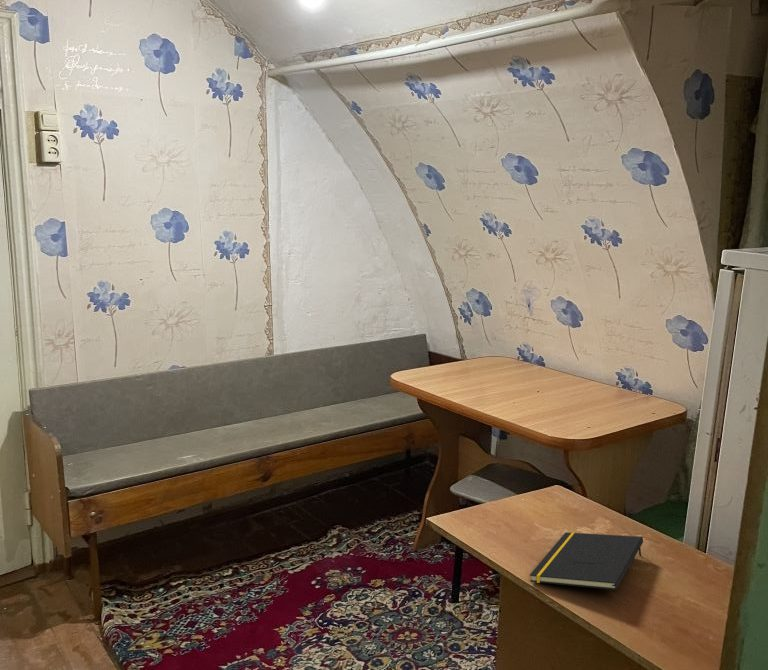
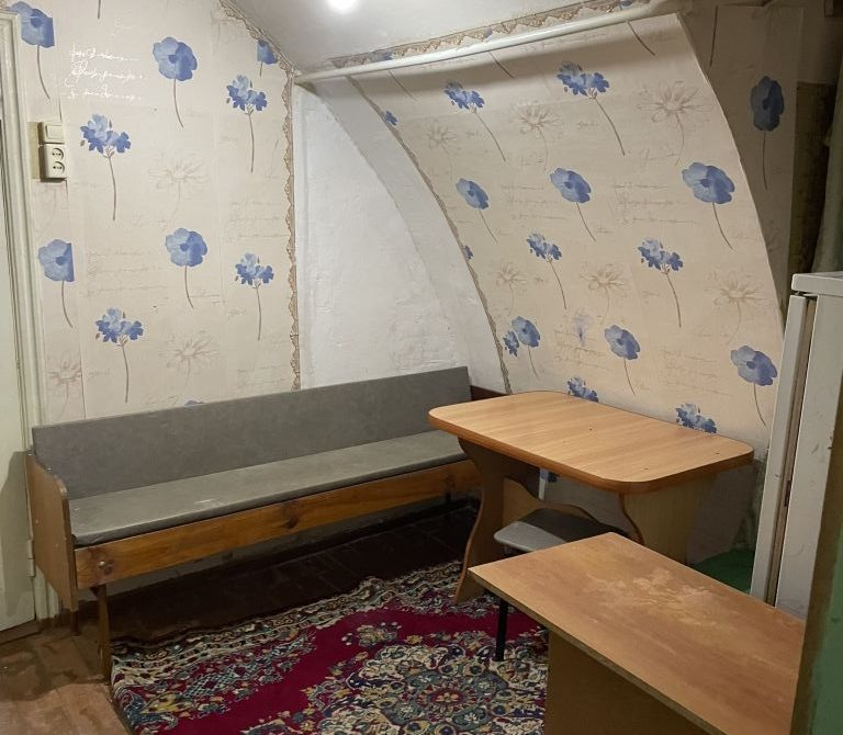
- notepad (588, 558)
